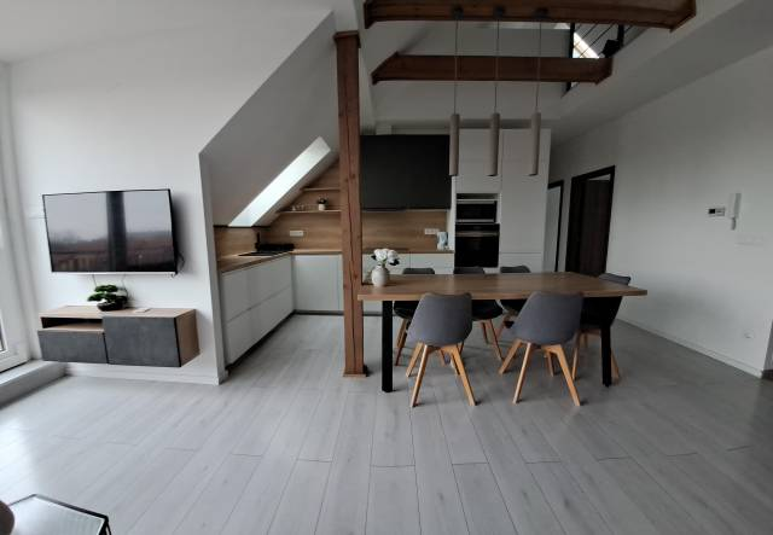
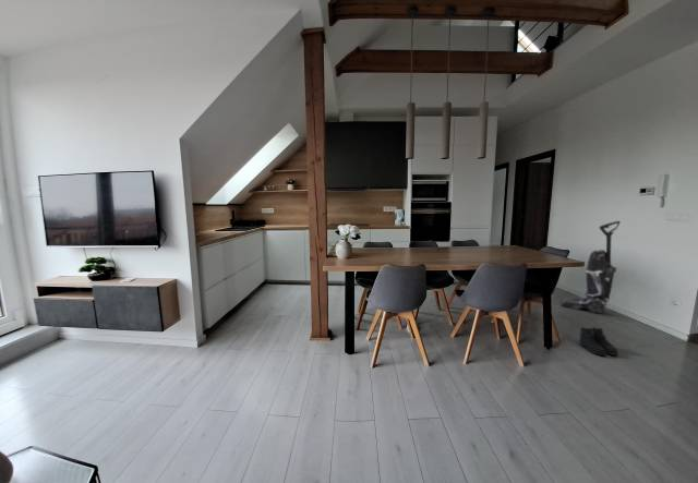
+ boots (598, 339)
+ vacuum cleaner (588, 264)
